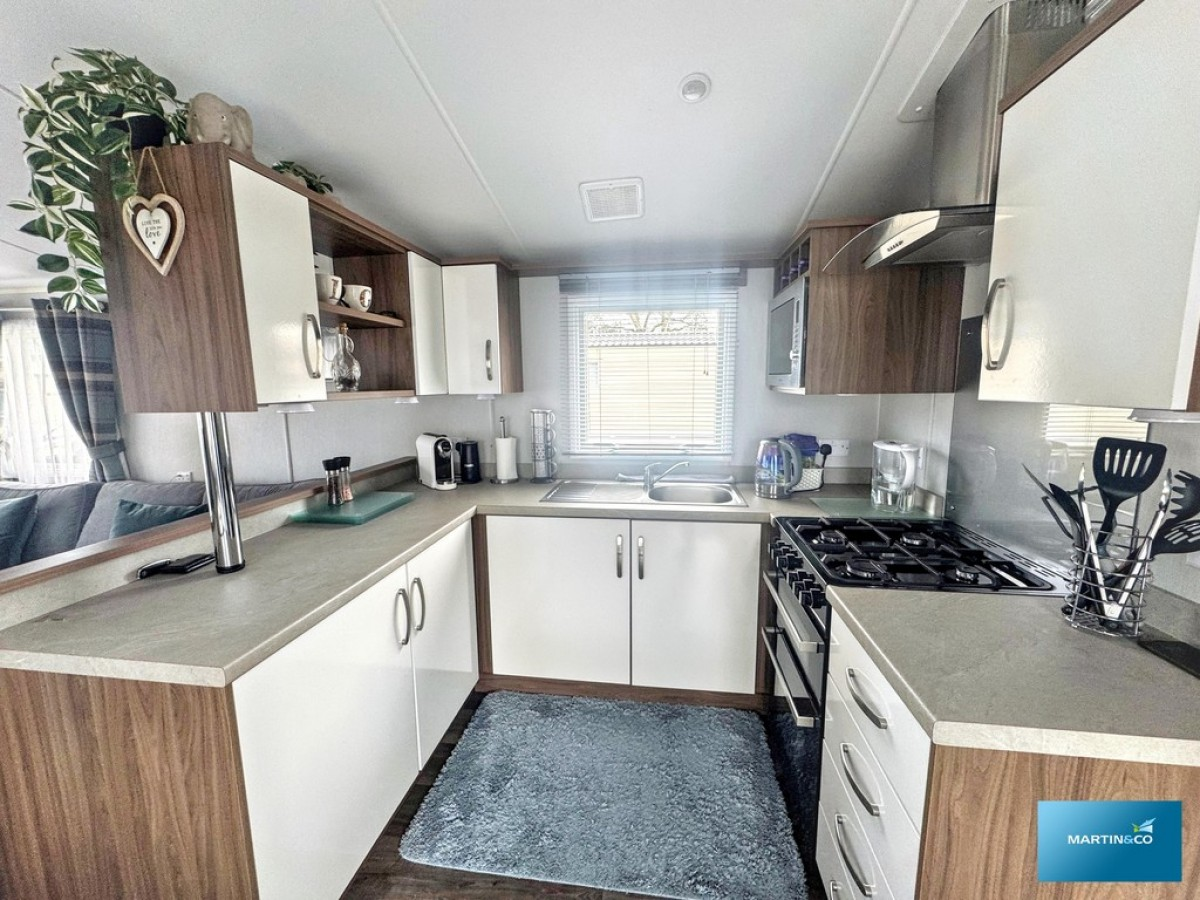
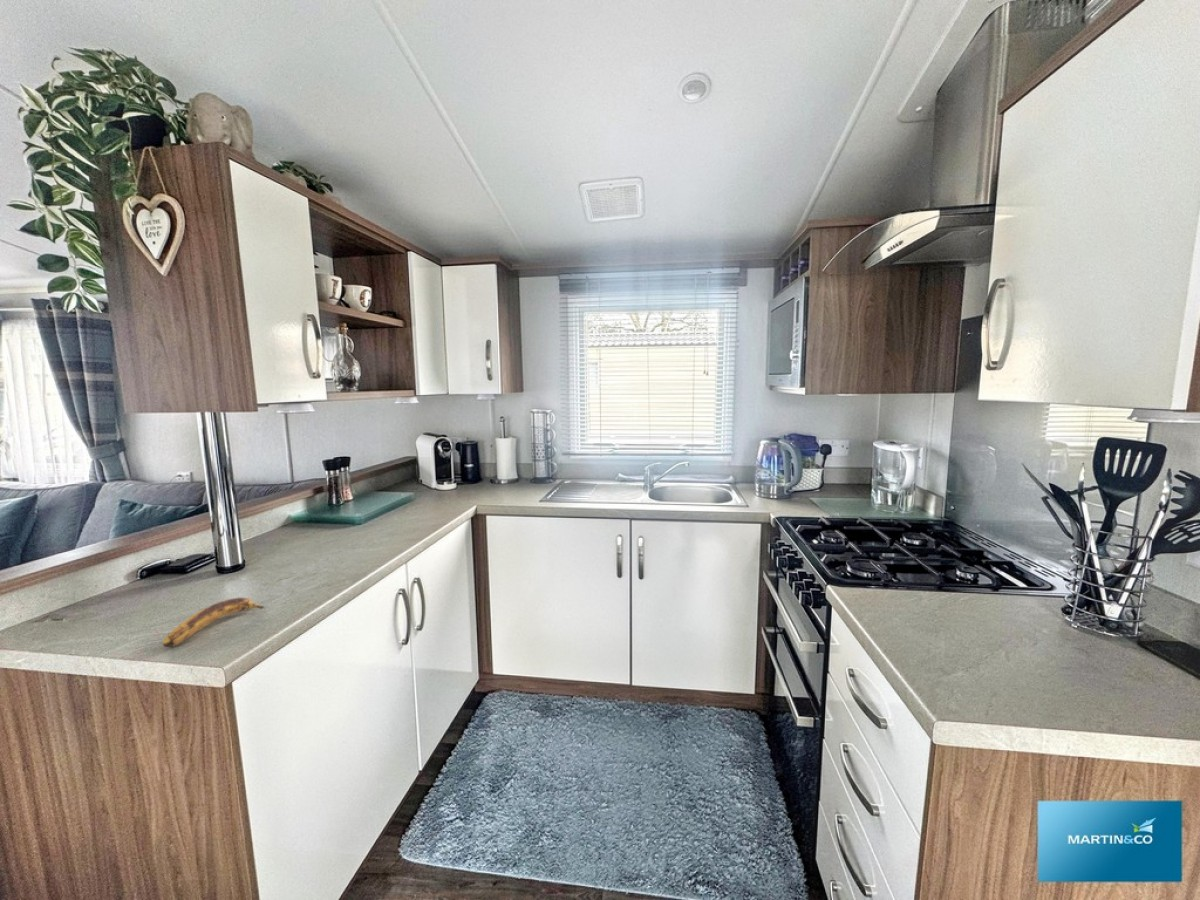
+ banana (211, 617)
